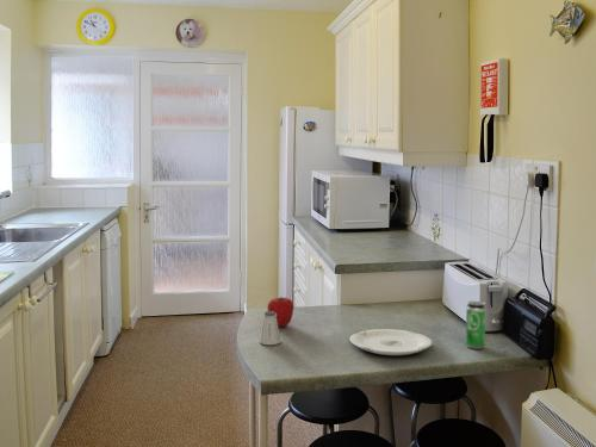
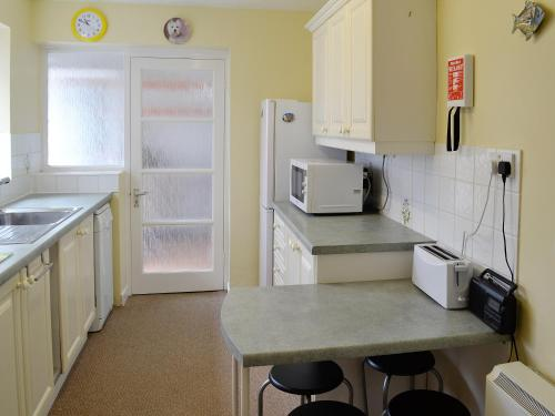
- saltshaker (269, 327)
- beverage can (474, 324)
- plate (390, 342)
- apple (280, 310)
